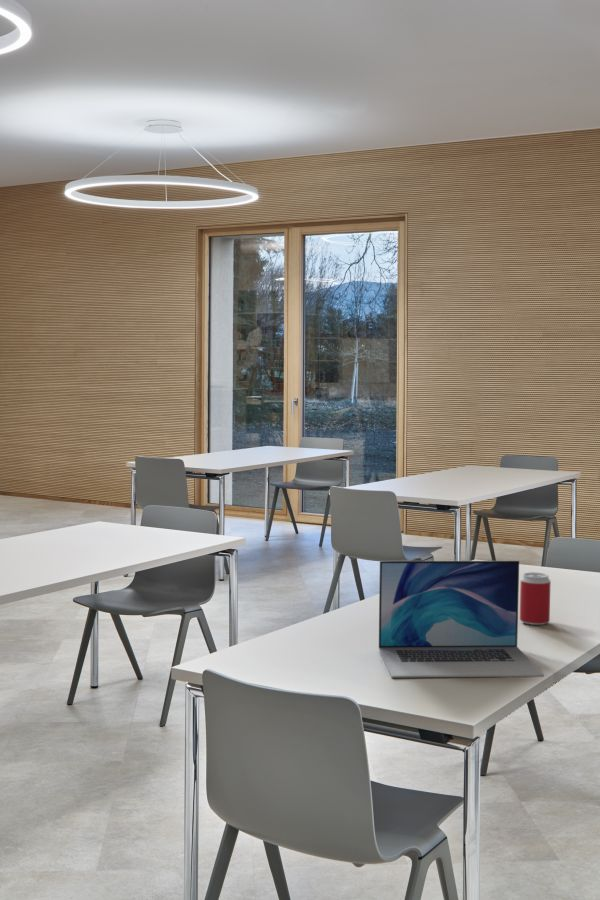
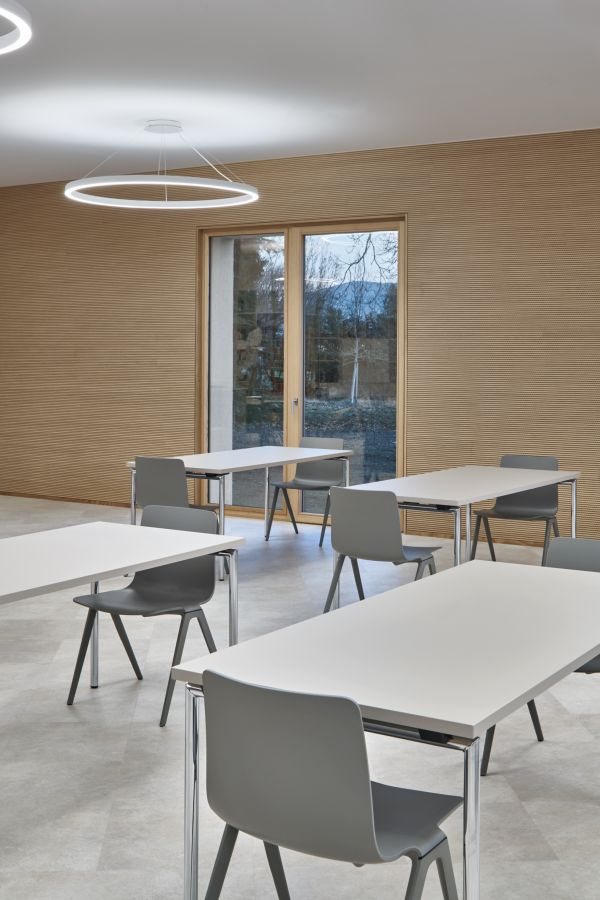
- beverage can (535, 598)
- laptop (458, 616)
